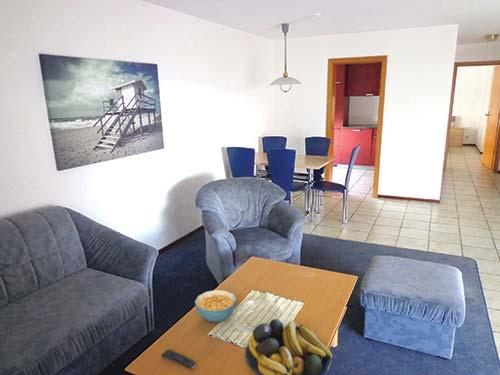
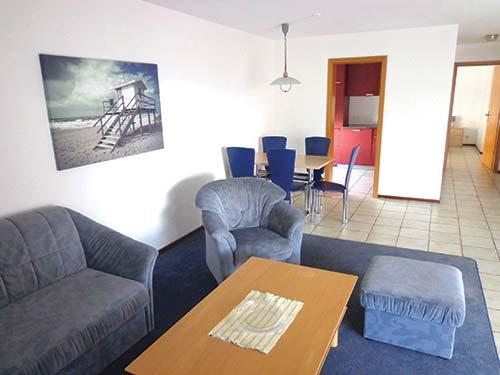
- remote control (179, 359)
- cereal bowl (216, 309)
- fruit bowl (287, 341)
